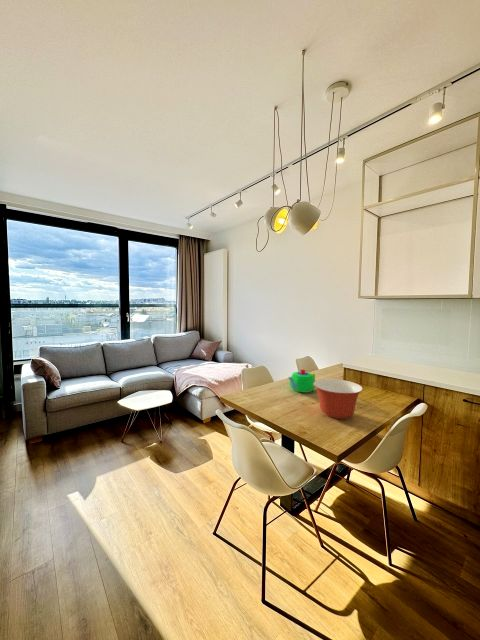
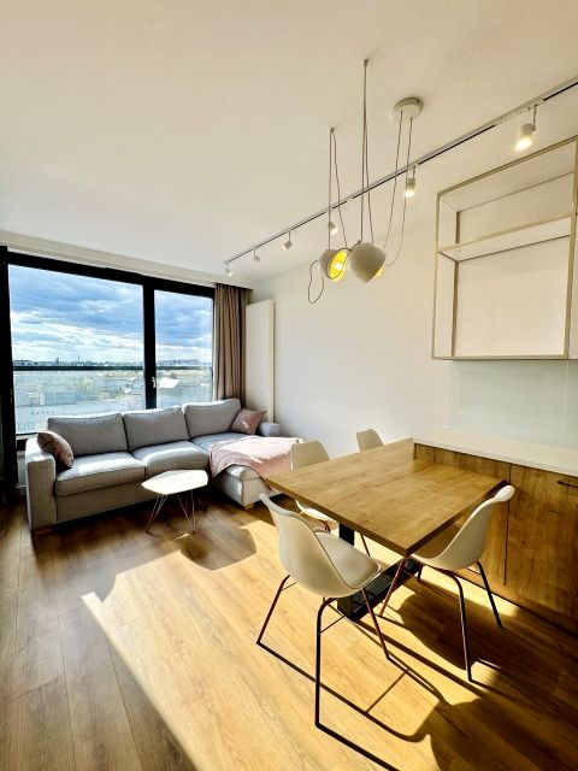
- teapot (301, 380)
- mixing bowl (336, 399)
